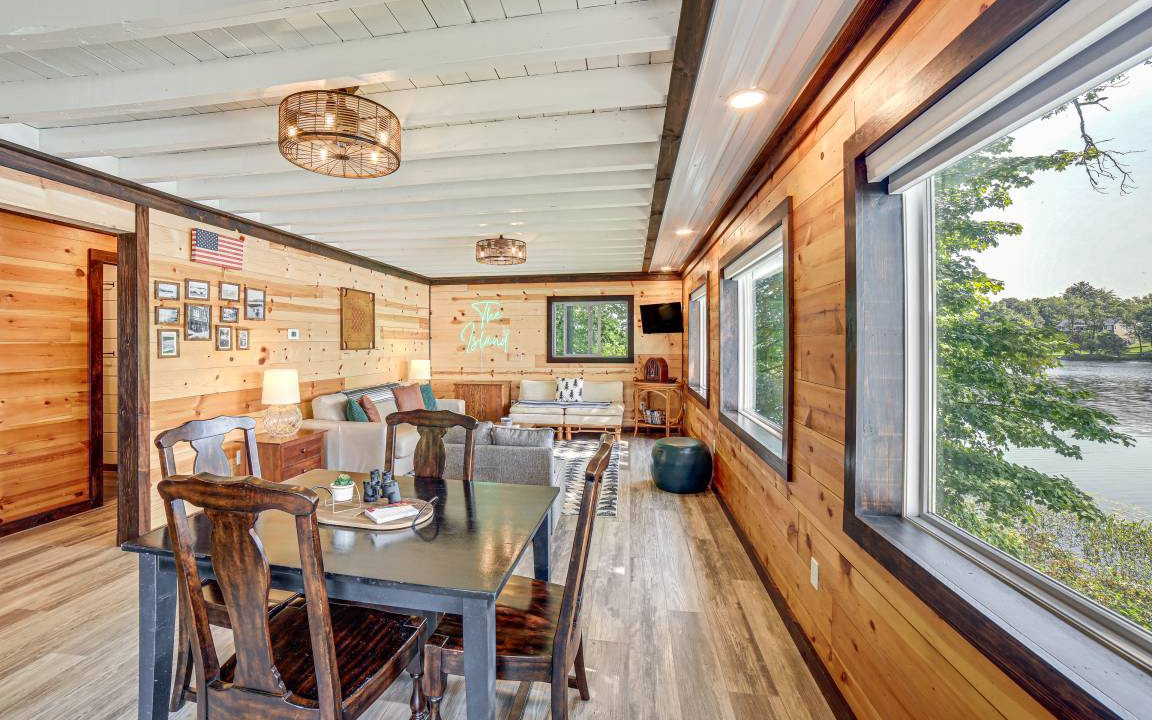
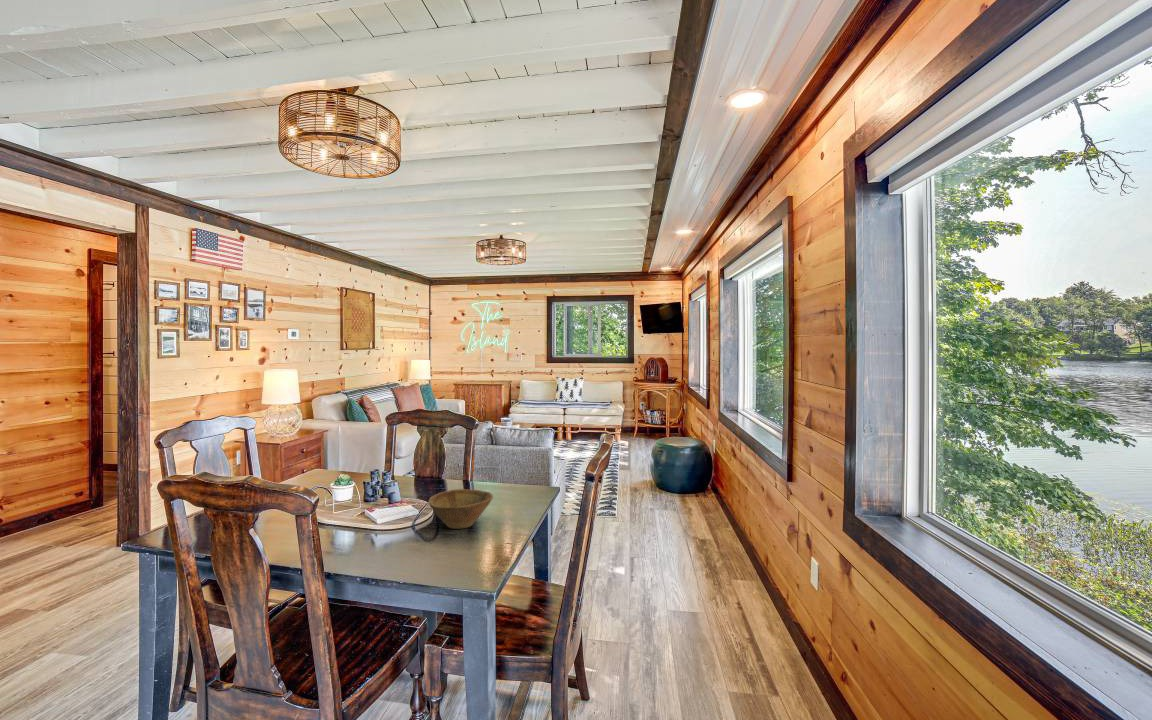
+ bowl (461, 510)
